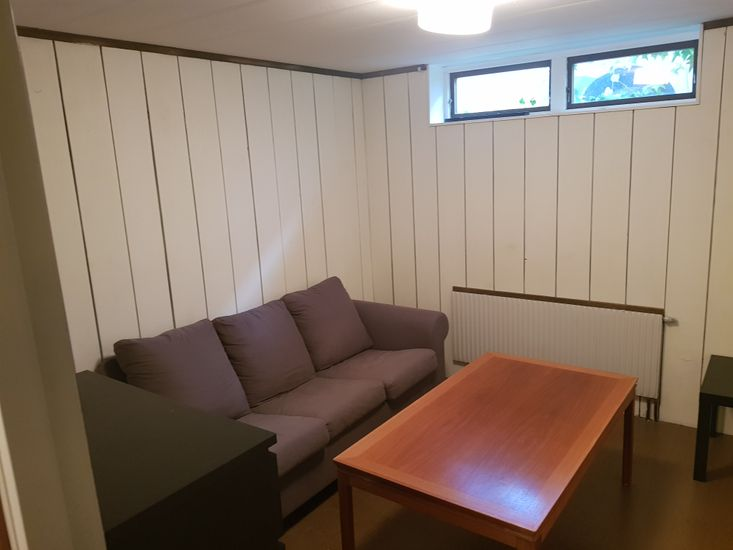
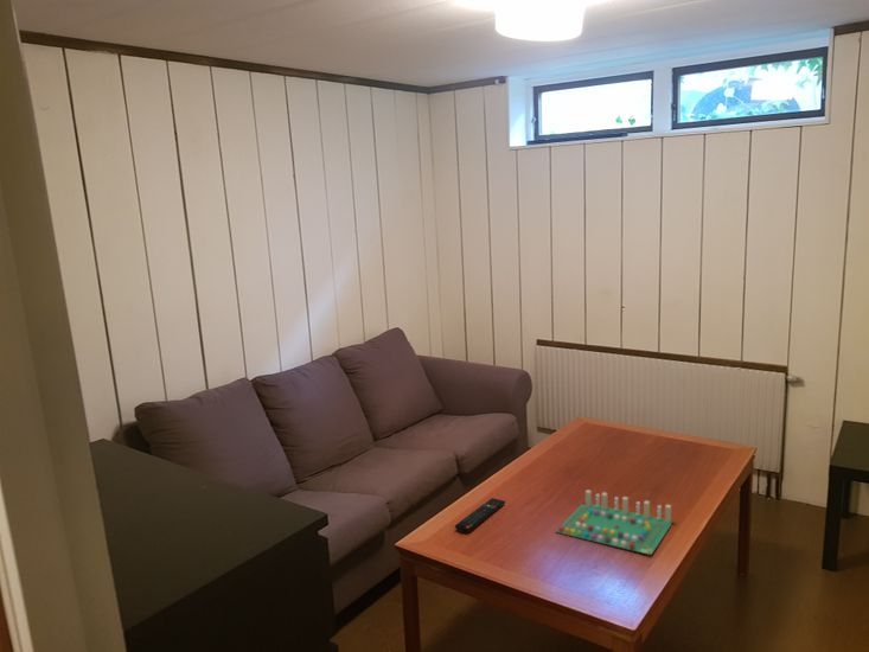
+ remote control (480, 514)
+ board game (614, 518)
